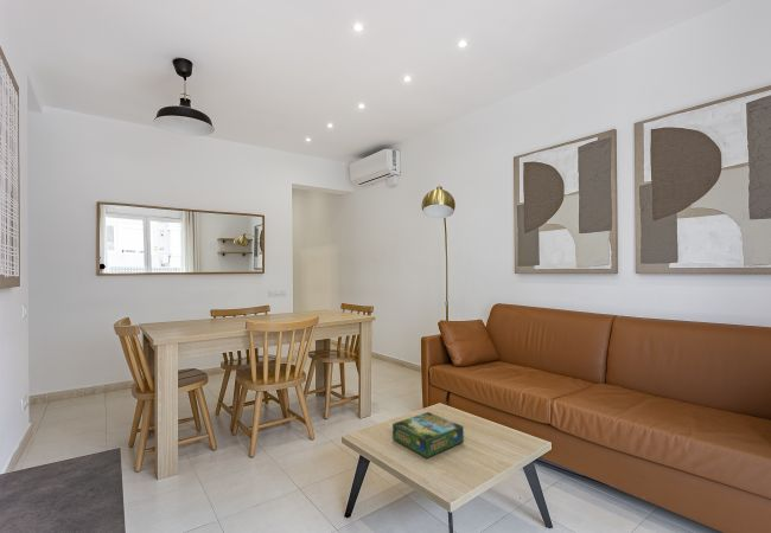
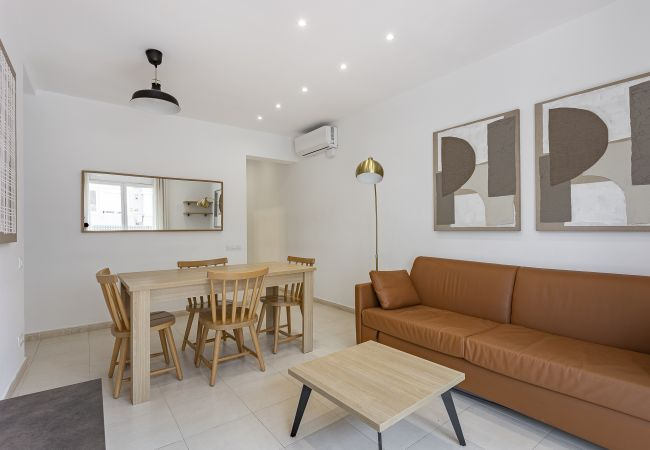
- board game (427, 432)
